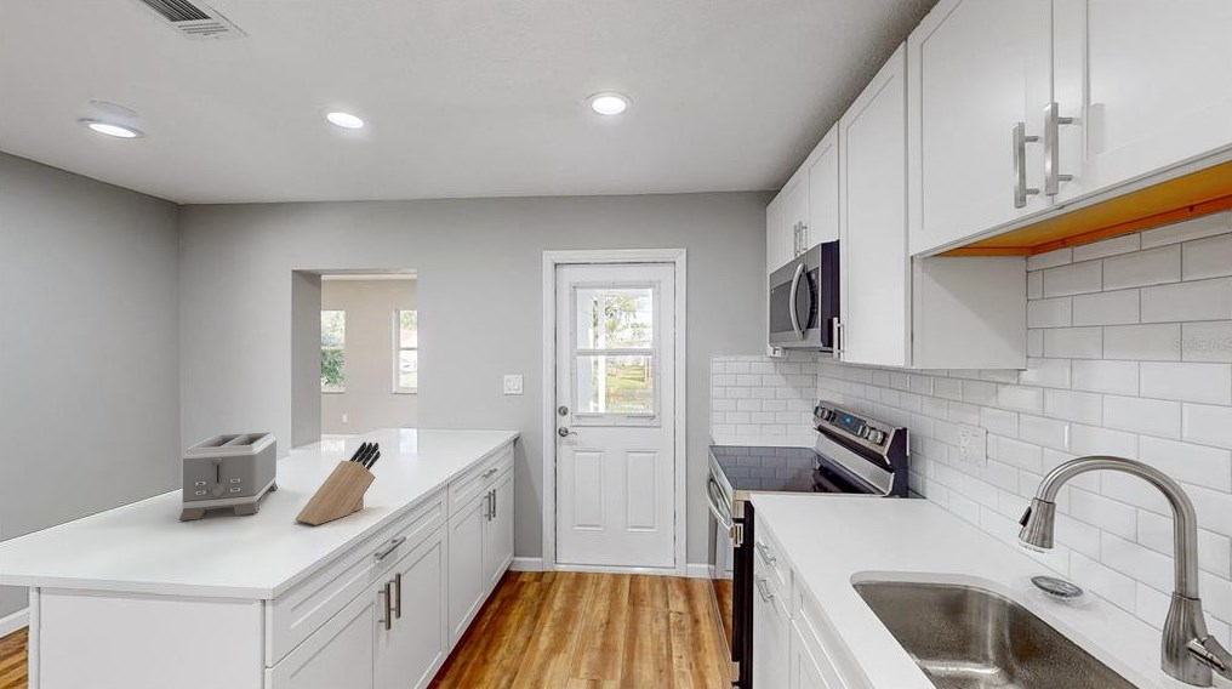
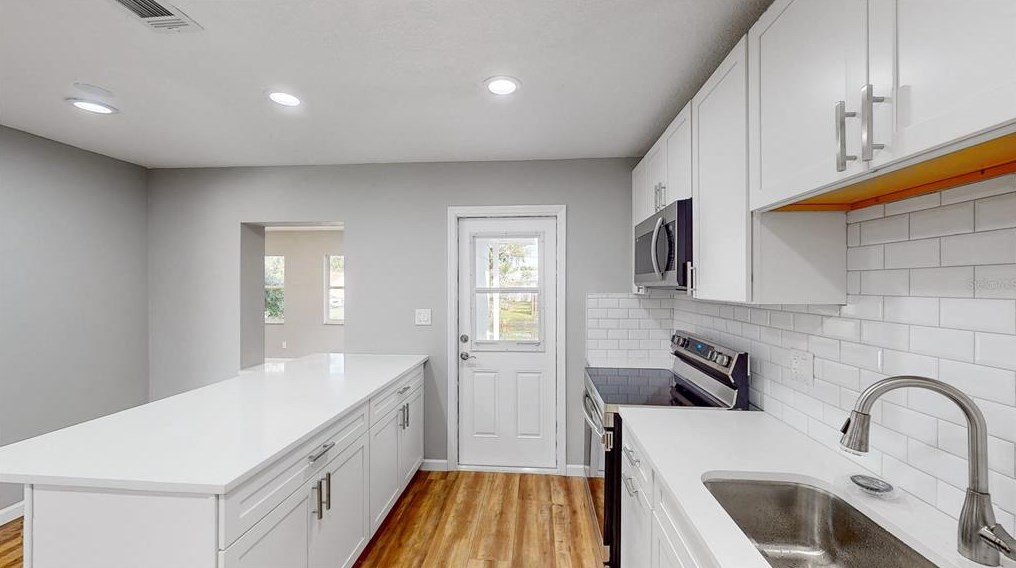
- knife block (342, 479)
- toaster (232, 472)
